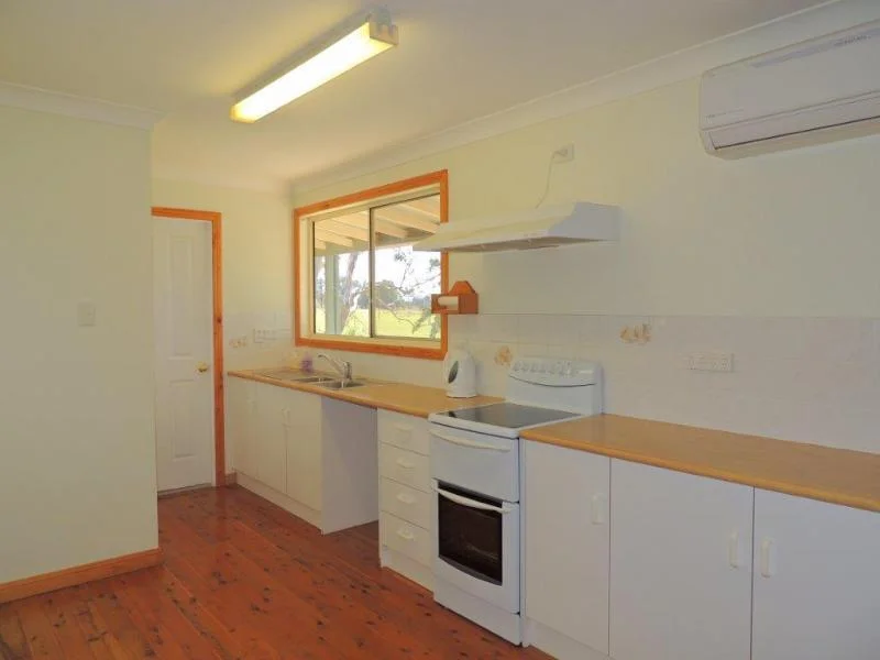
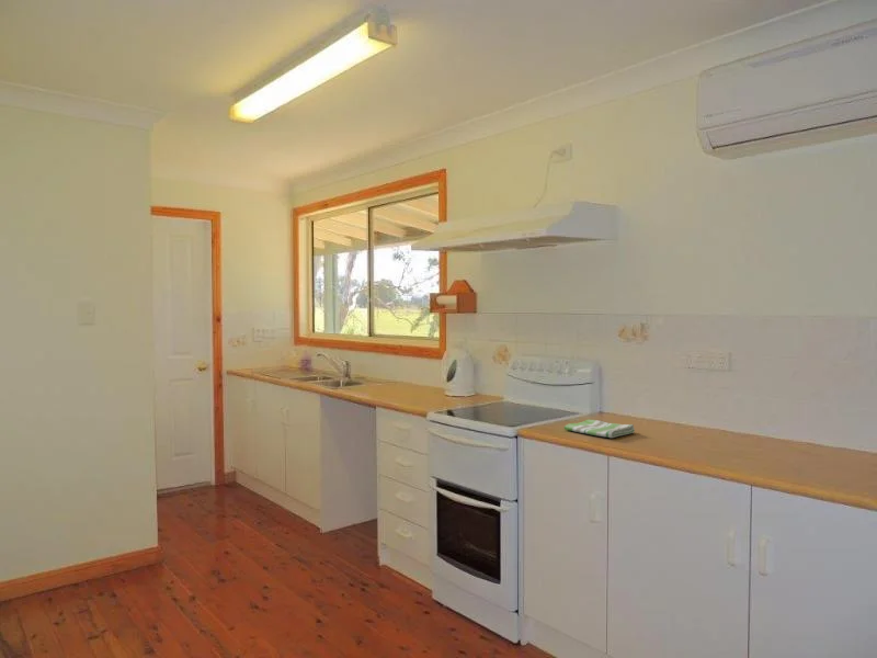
+ dish towel (599, 427)
